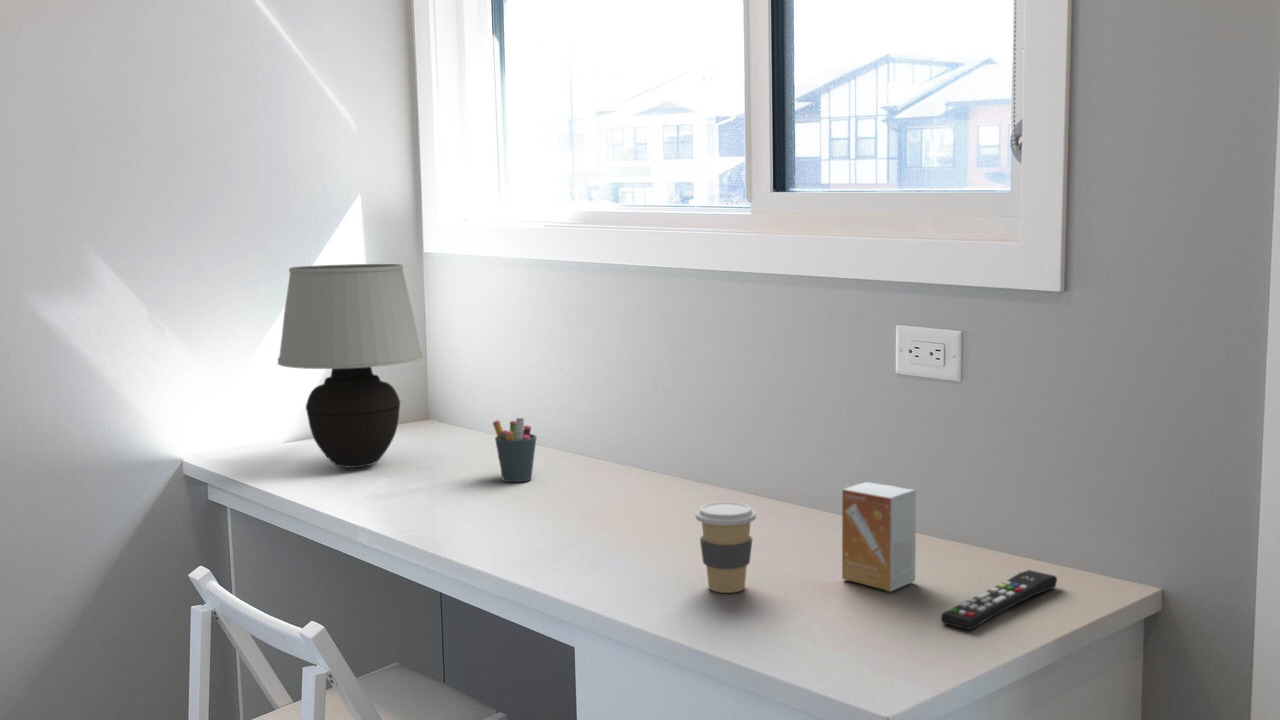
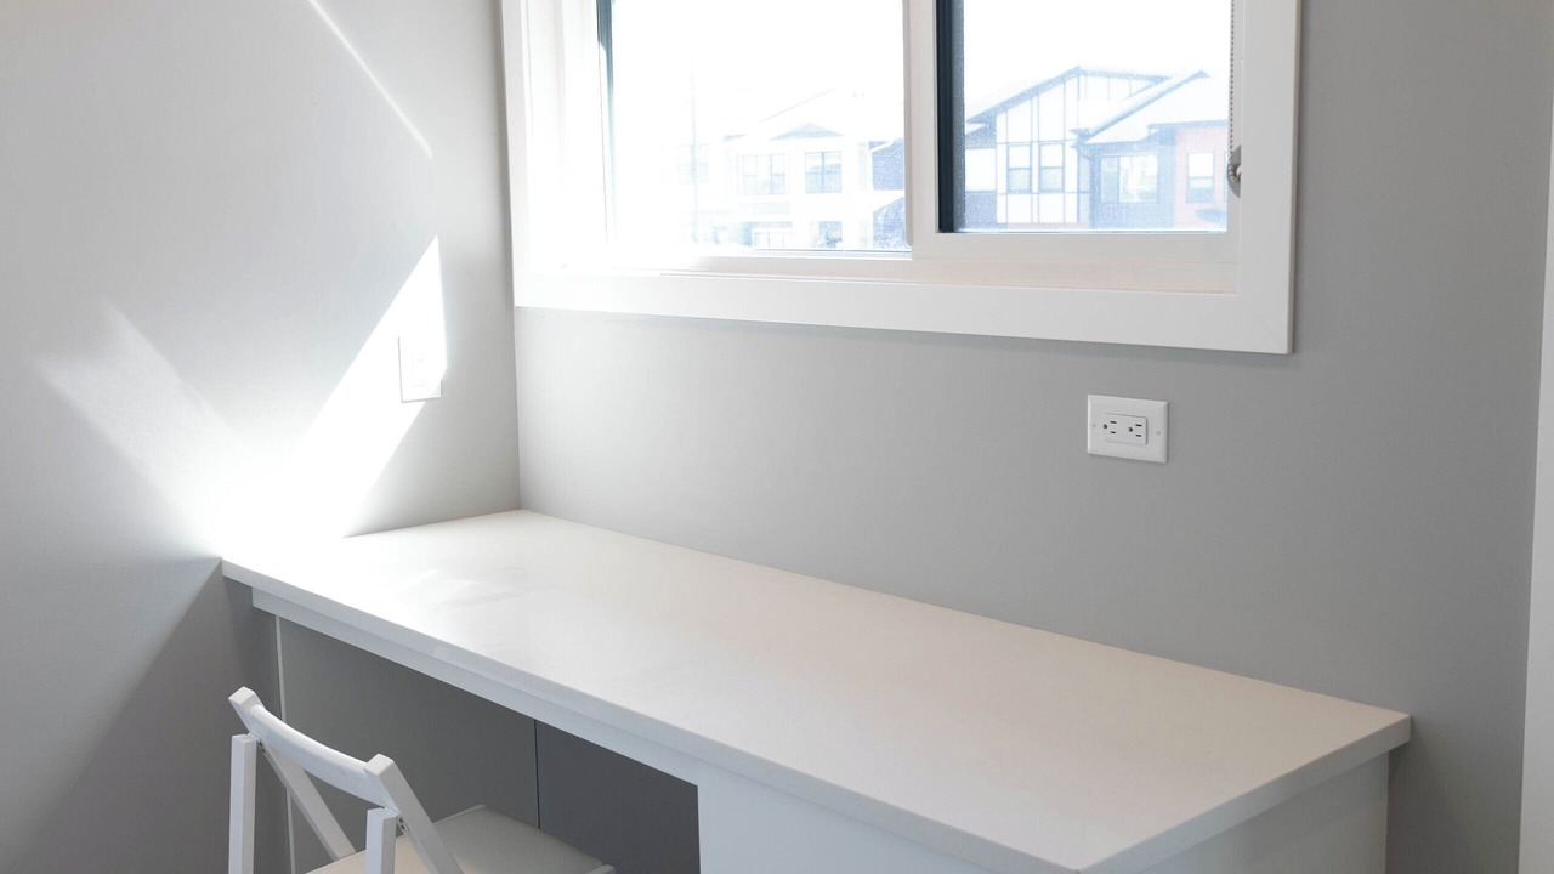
- table lamp (351, 367)
- small box (878, 534)
- coffee cup (726, 547)
- remote control (1001, 597)
- pen holder (515, 446)
